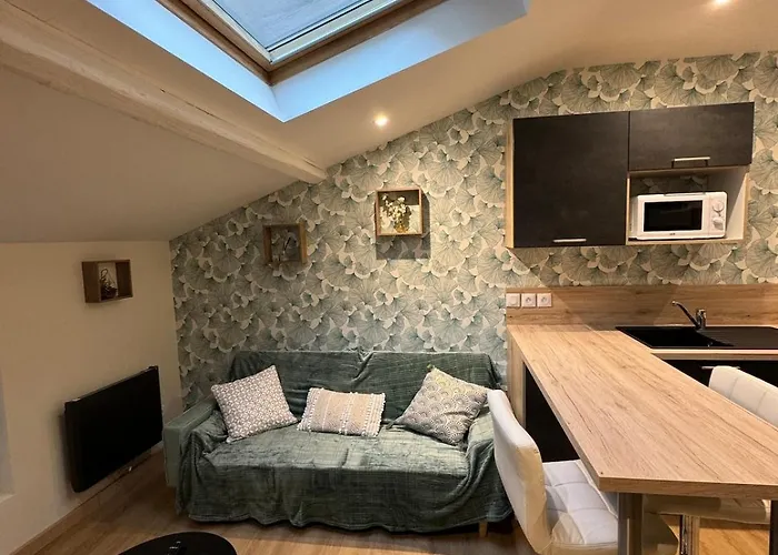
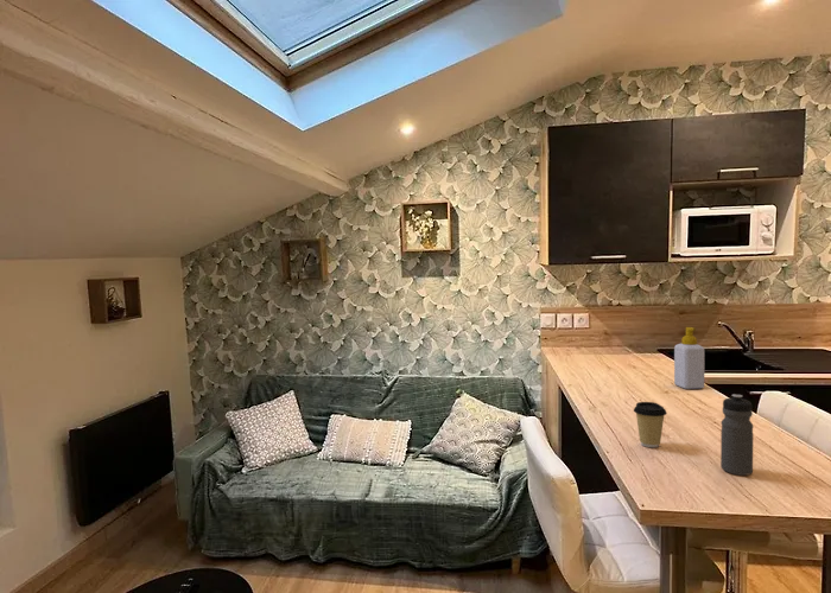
+ coffee cup (649, 425)
+ soap bottle (689, 357)
+ water bottle (736, 432)
